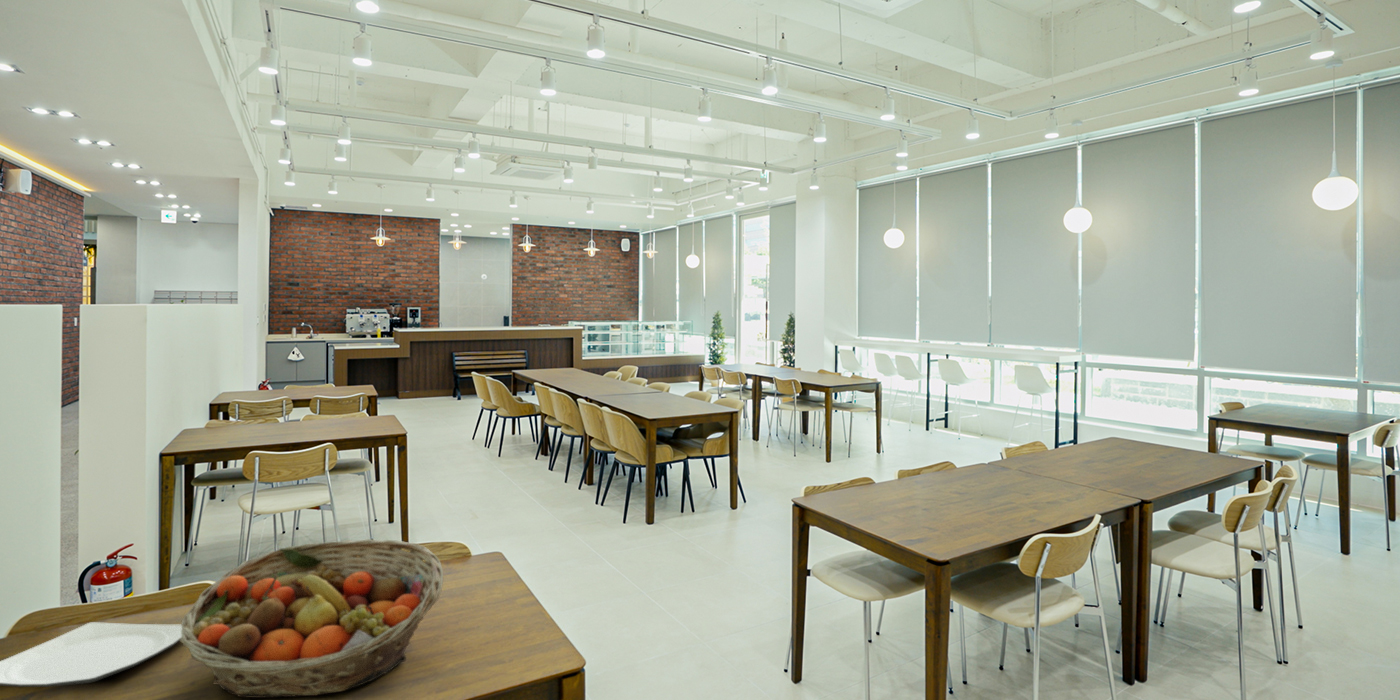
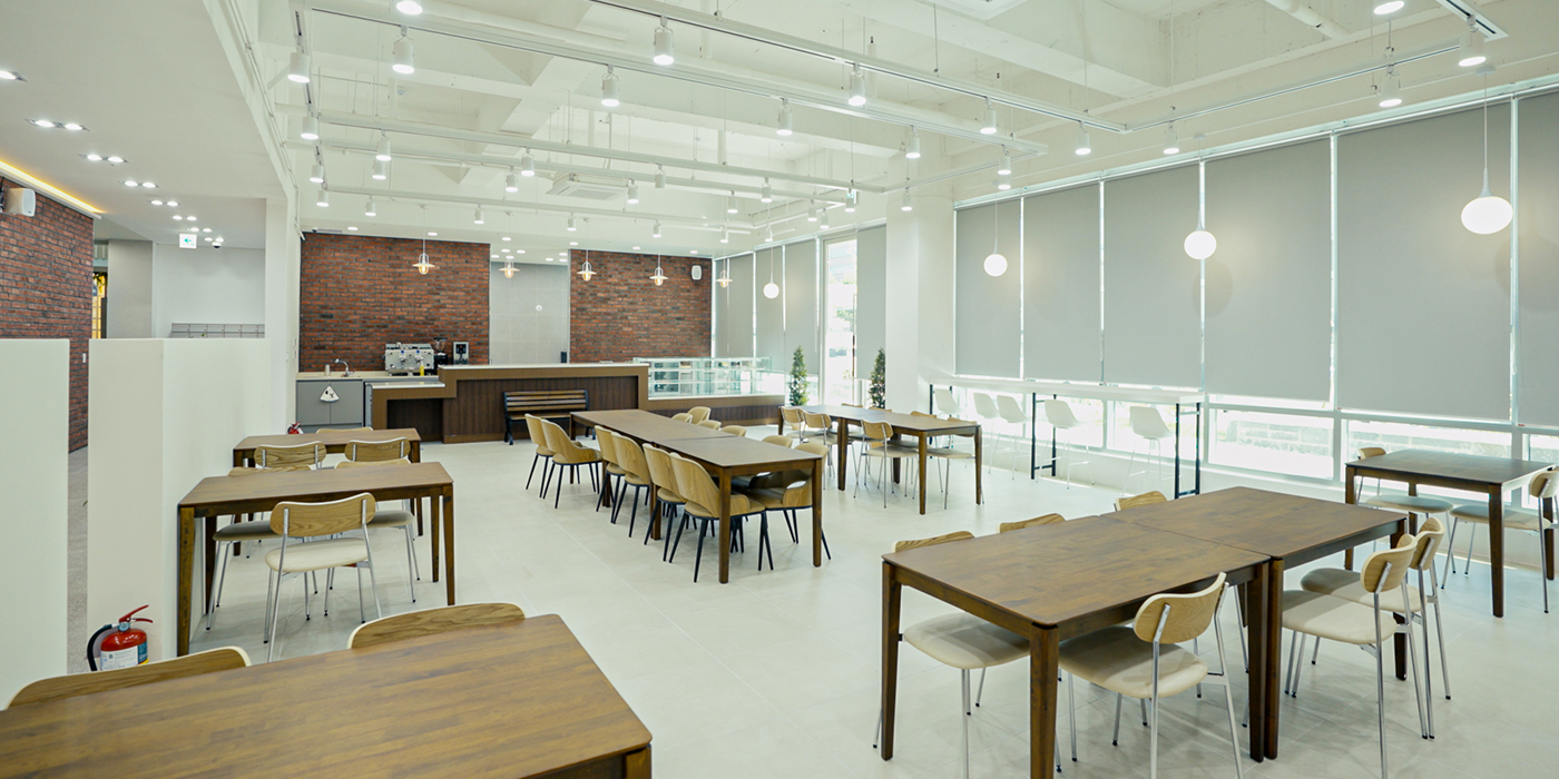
- plate (91, 654)
- fruit basket (320, 612)
